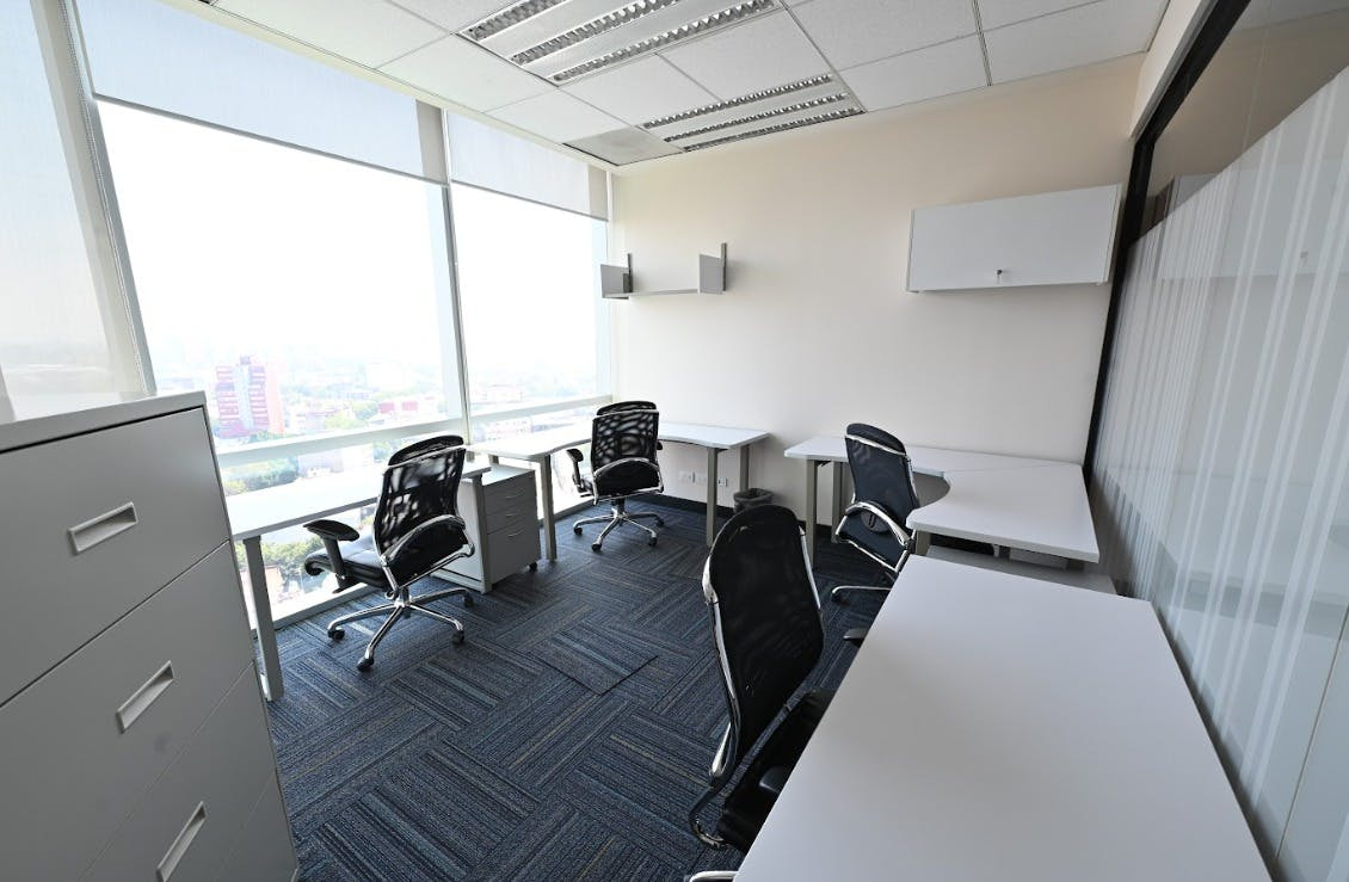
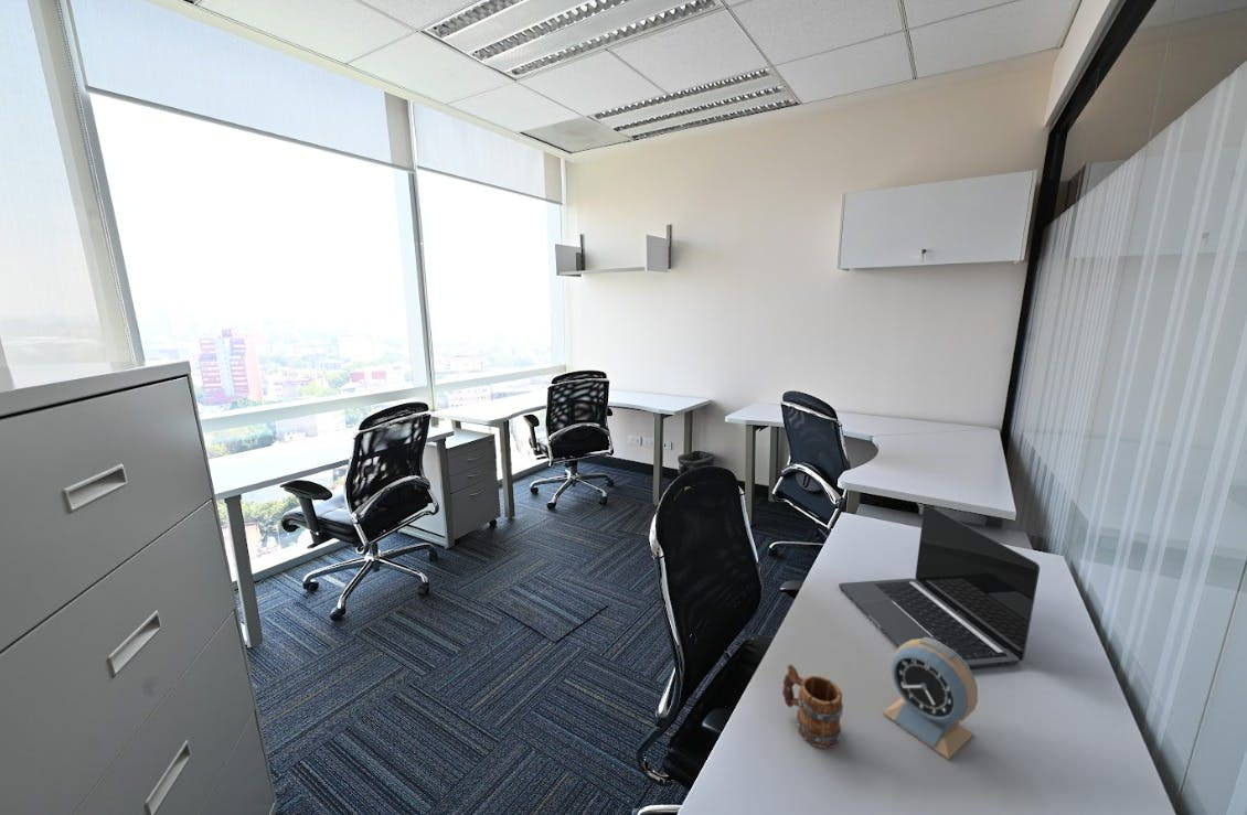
+ alarm clock (931, 684)
+ laptop (924, 577)
+ mug (811, 703)
